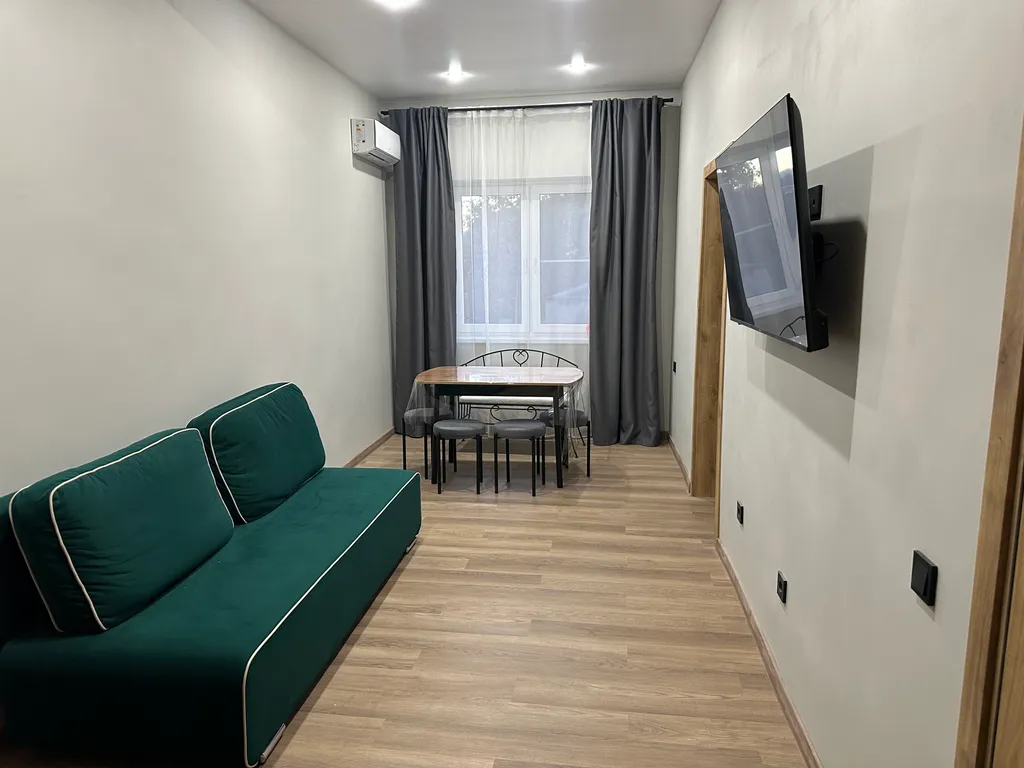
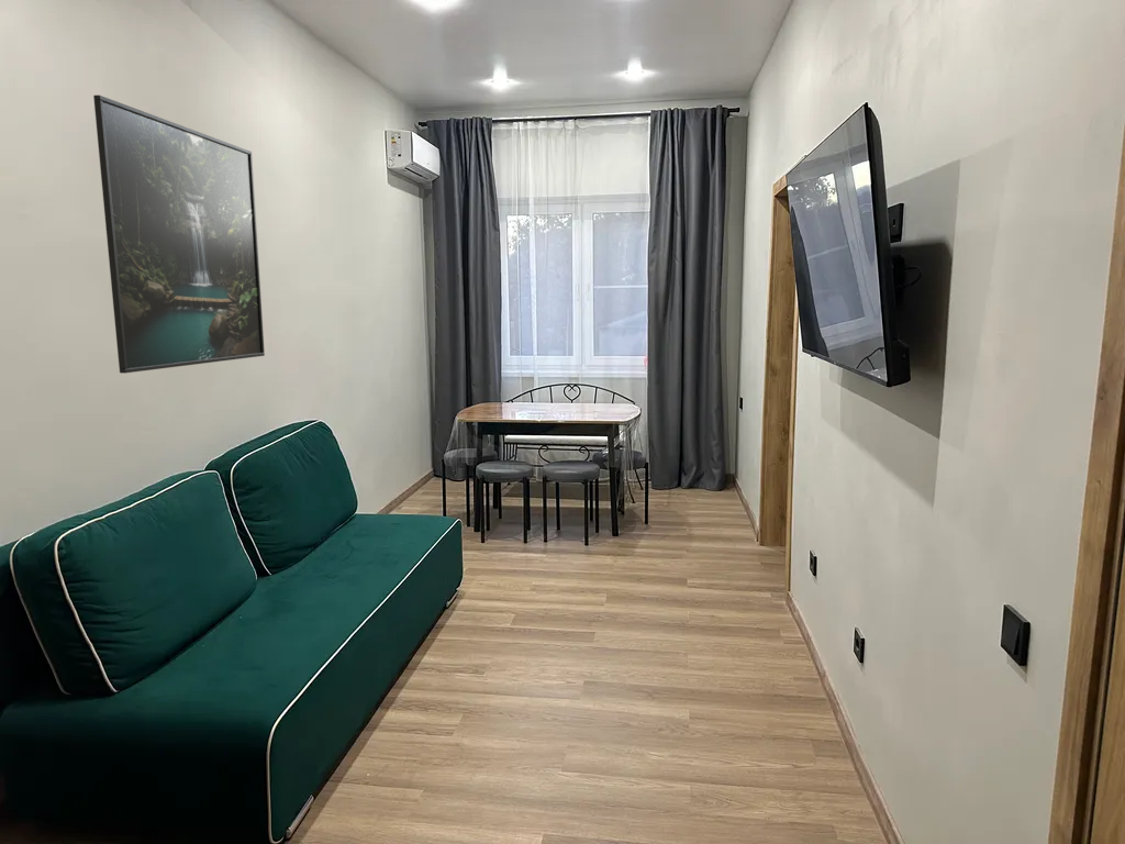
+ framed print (193, 247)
